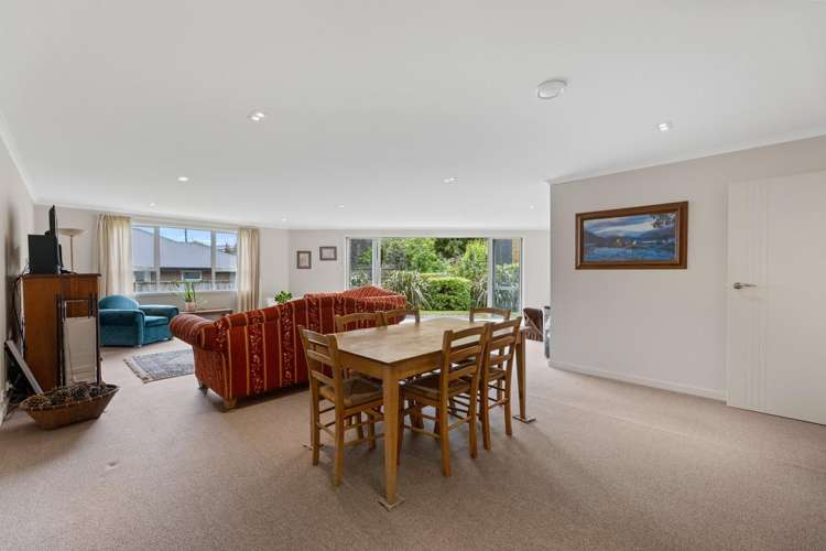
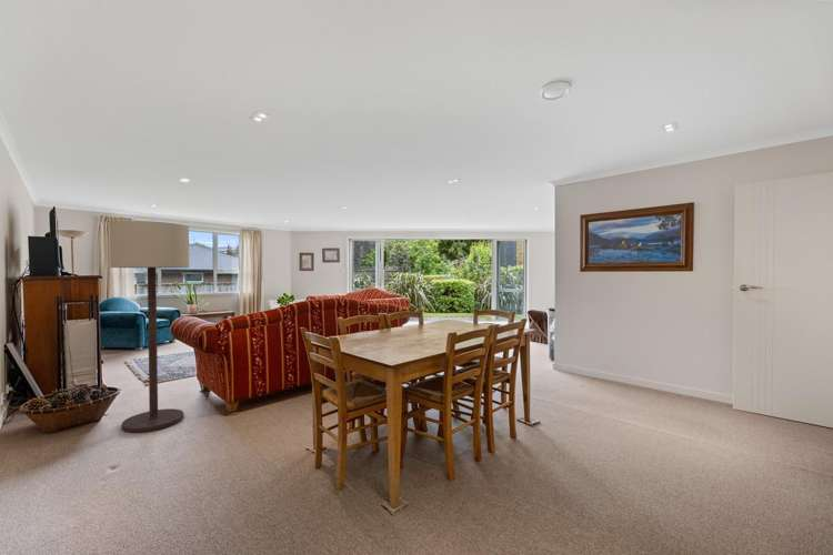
+ floor lamp (152, 323)
